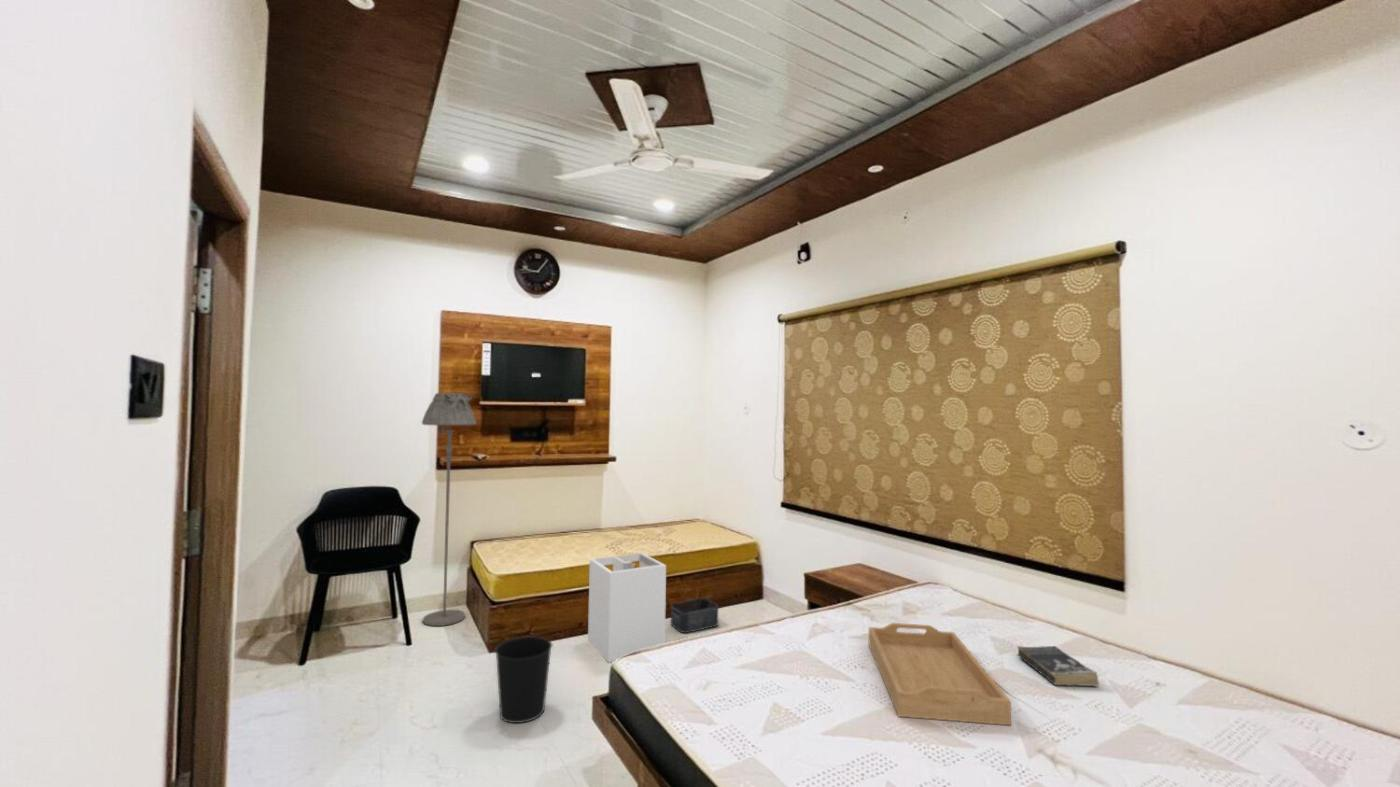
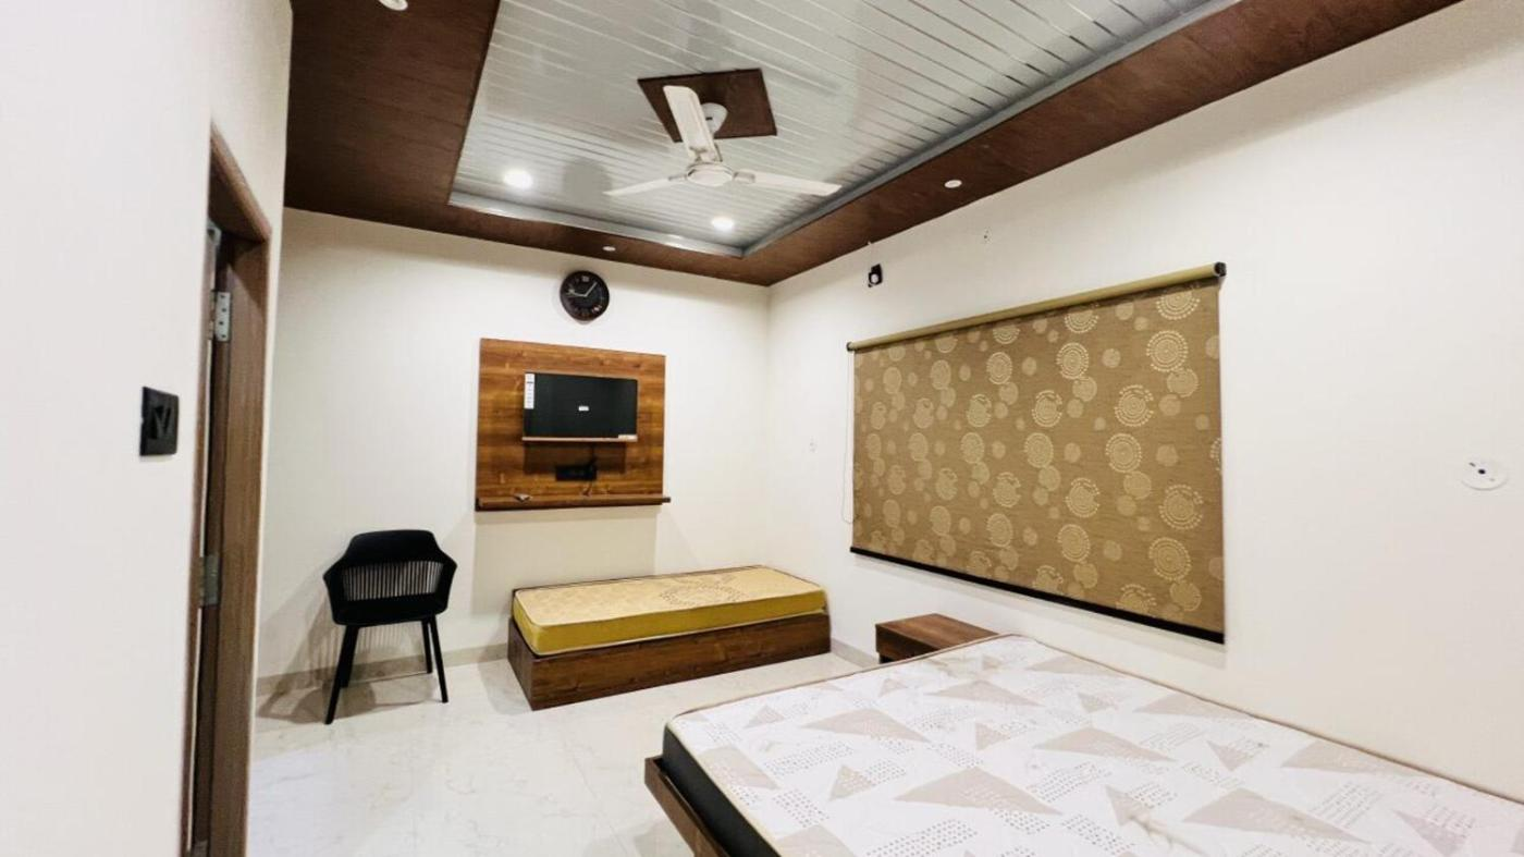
- serving tray (929, 665)
- book (1056, 665)
- storage bin (694, 615)
- wastebasket (523, 679)
- floor lamp (447, 505)
- laundry hamper (626, 603)
